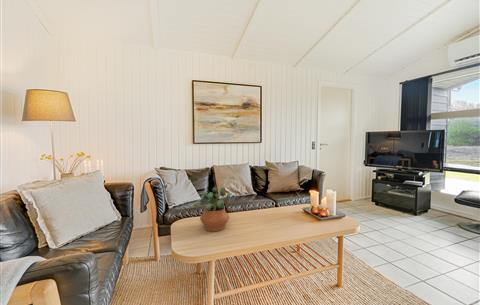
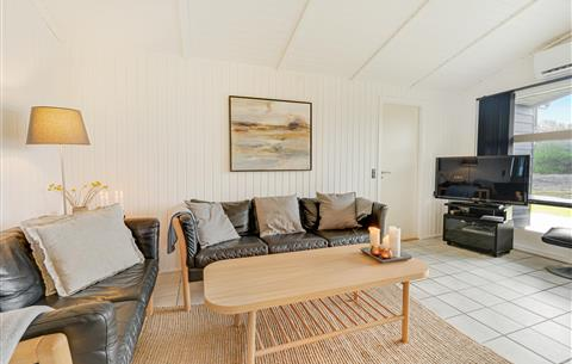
- potted plant (211, 208)
